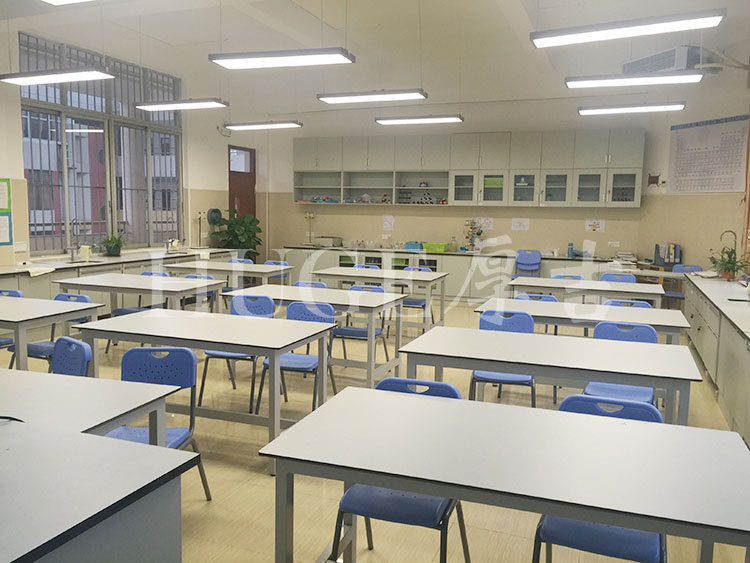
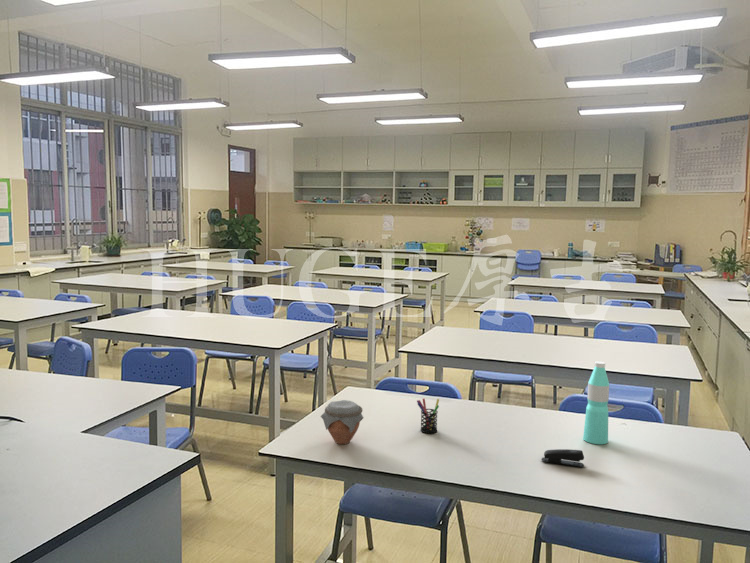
+ water bottle (597, 401)
+ jar (342, 422)
+ stapler (562, 455)
+ pen holder (429, 414)
